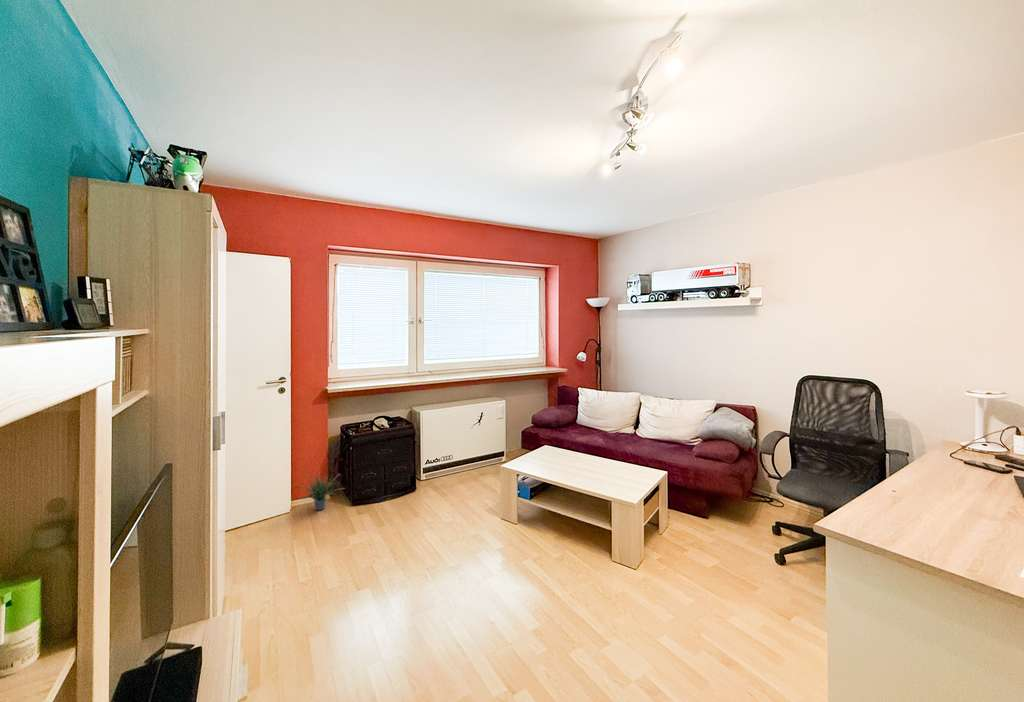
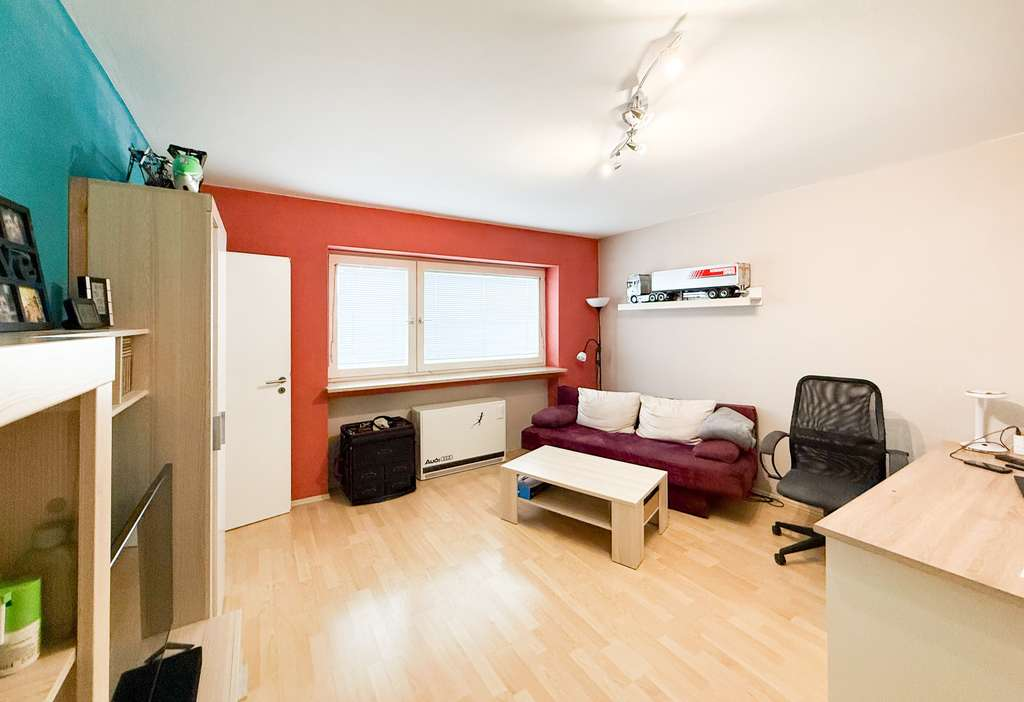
- potted plant (319, 487)
